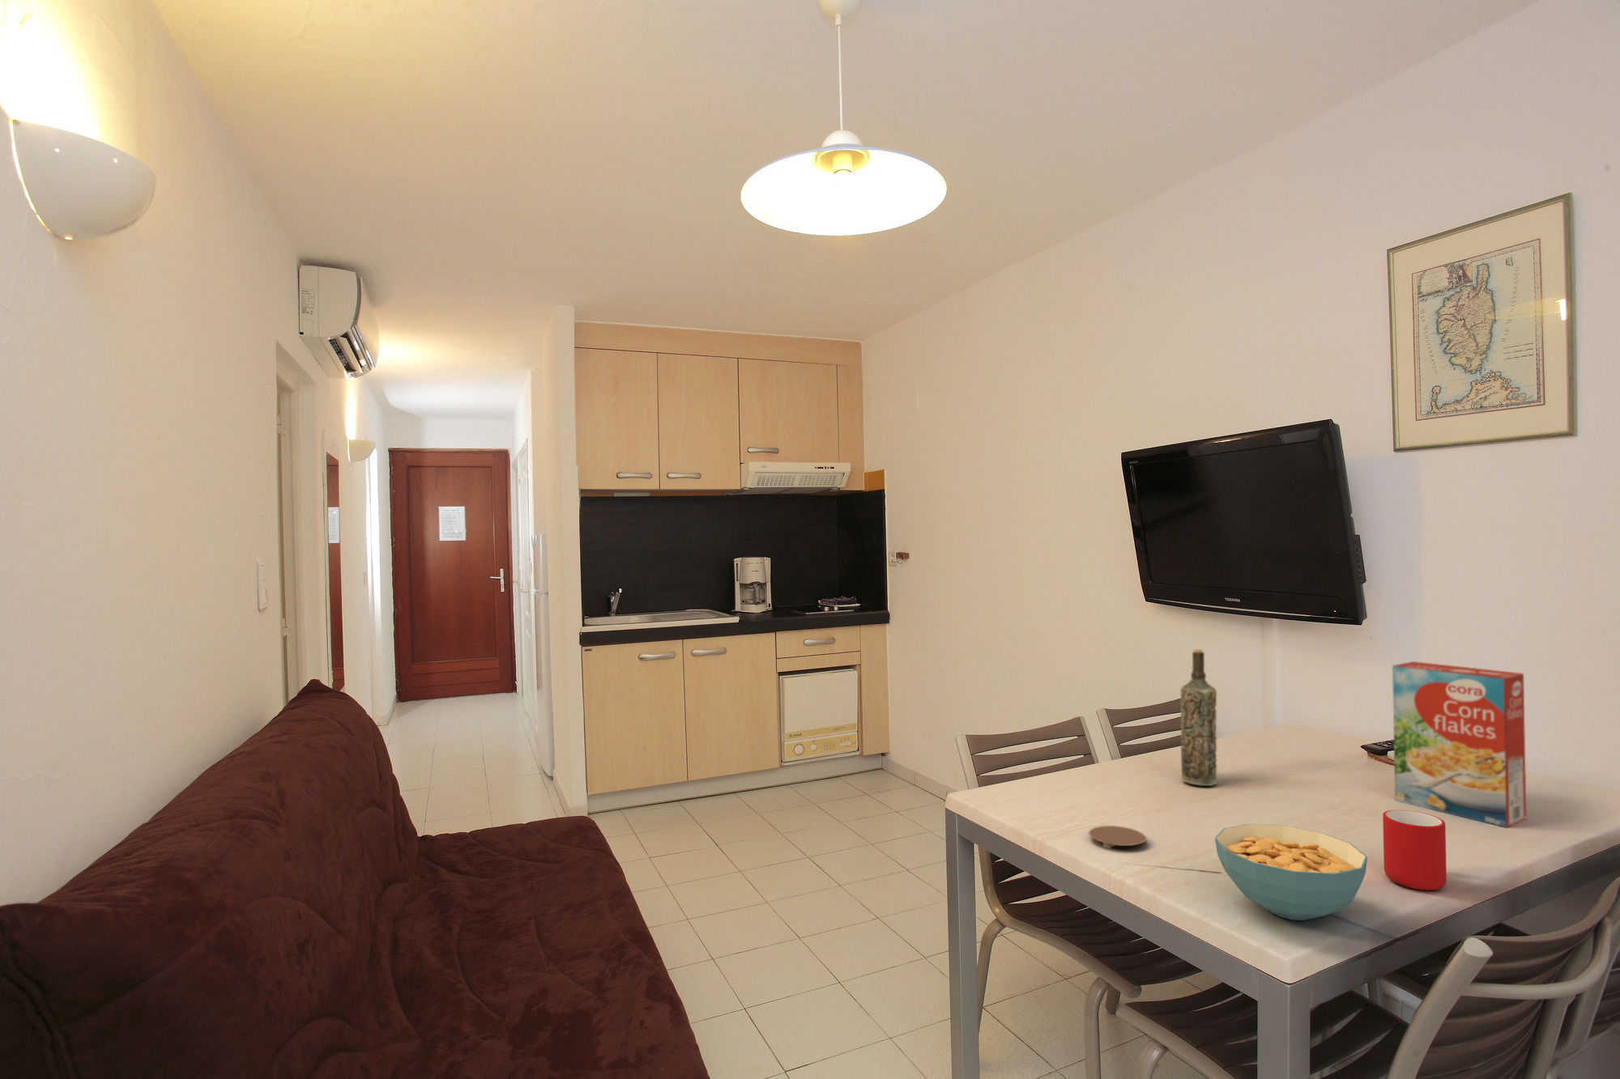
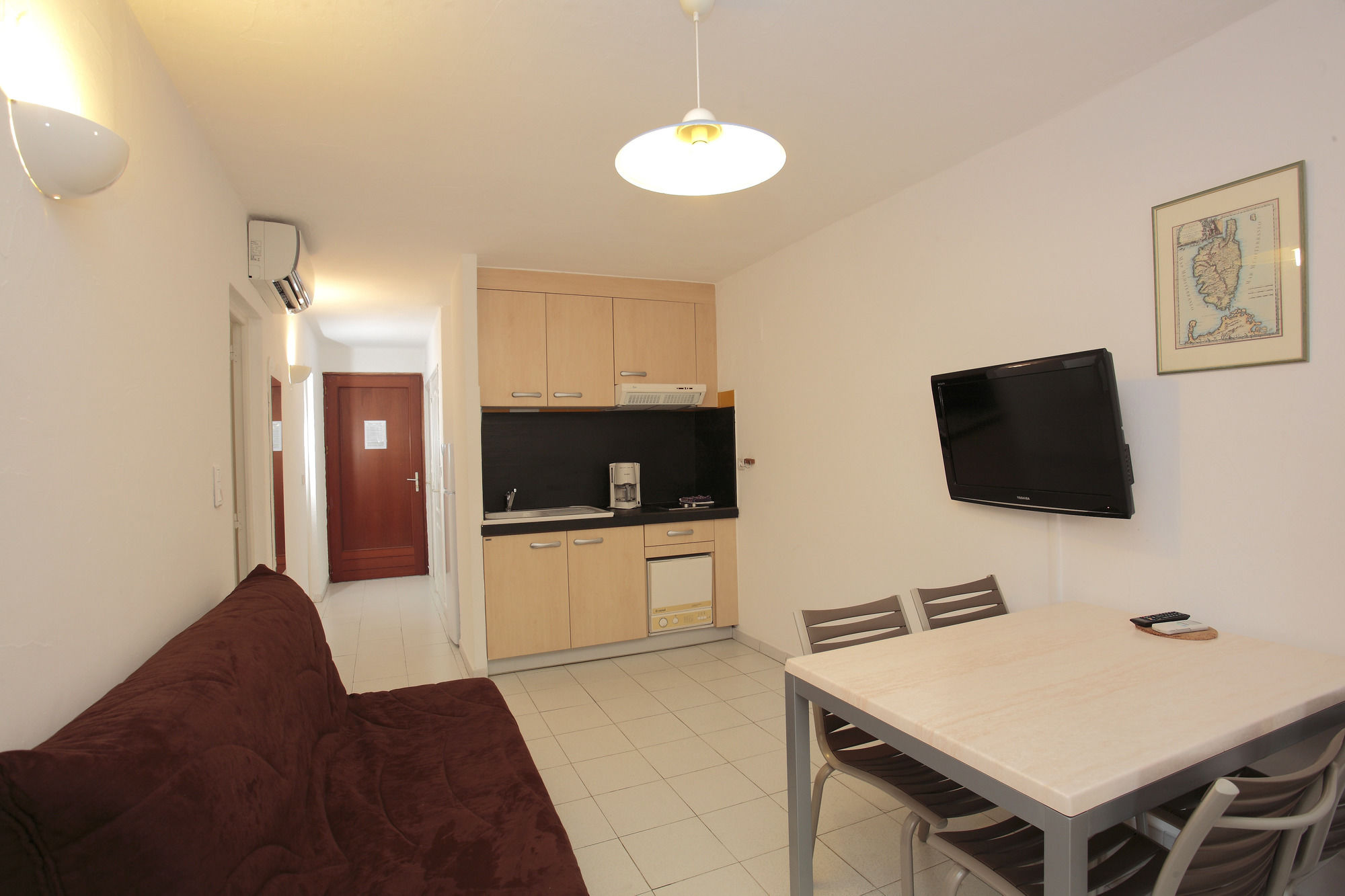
- bottle (1198, 717)
- coaster (1117, 838)
- cup (1419, 848)
- cereal box (1456, 739)
- cereal bowl (1289, 878)
